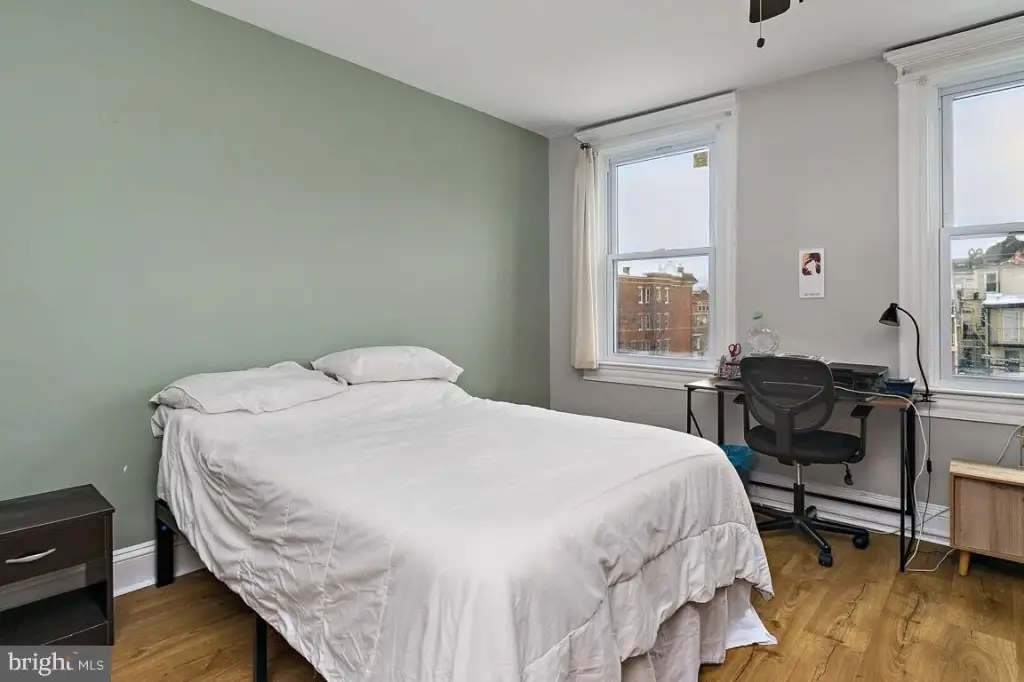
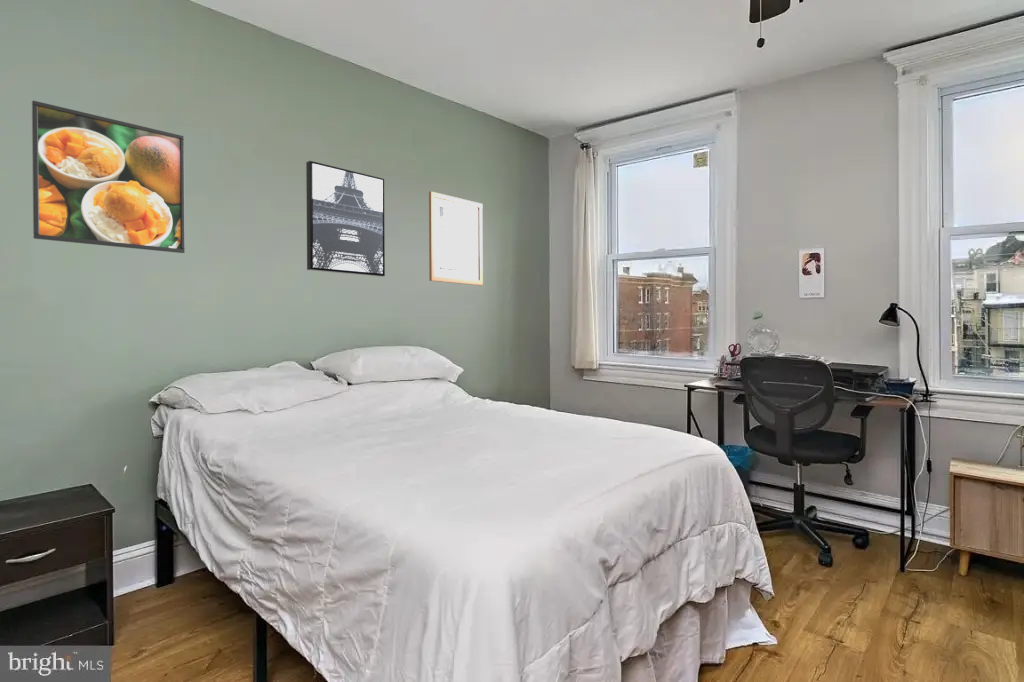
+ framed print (114, 183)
+ wall art (457, 240)
+ wall art (347, 222)
